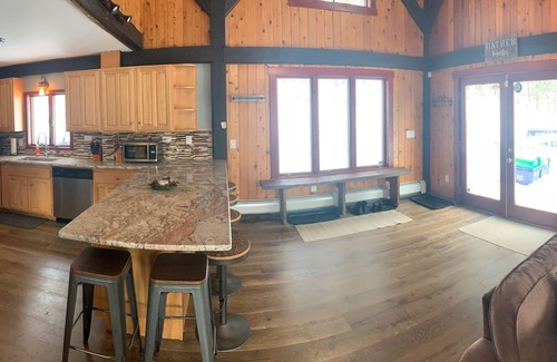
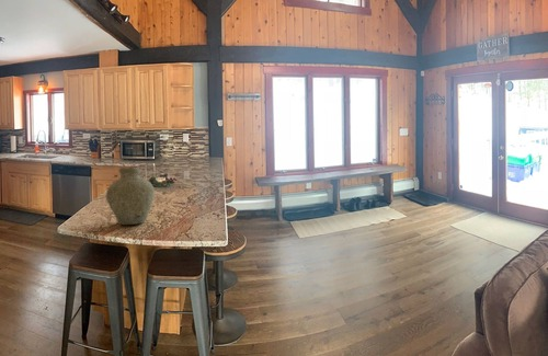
+ vase (130, 195)
